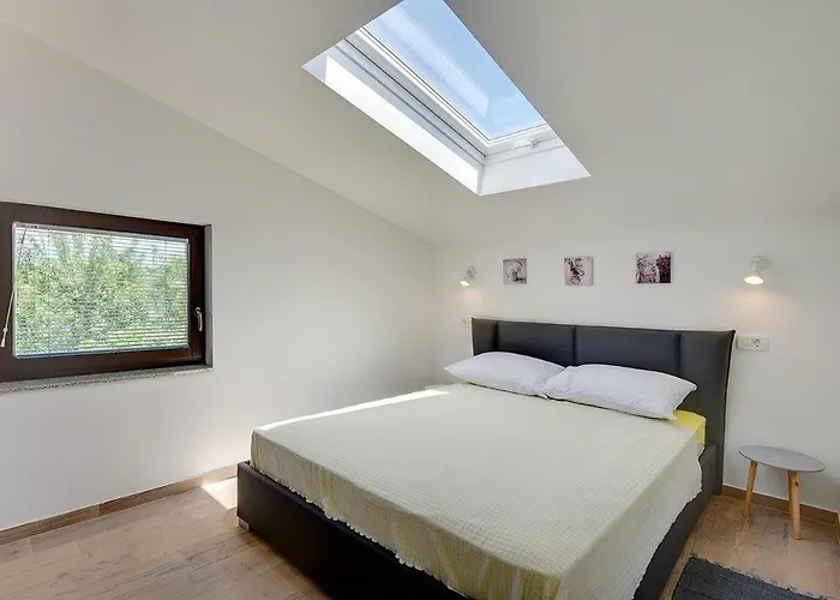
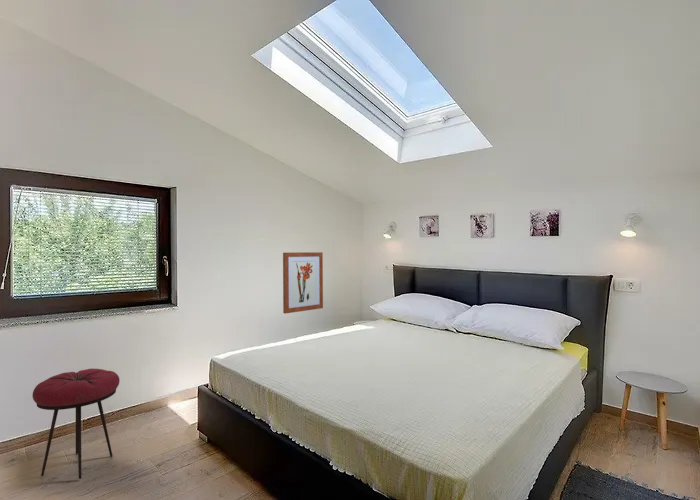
+ wall art (303, 281)
+ stool (78, 420)
